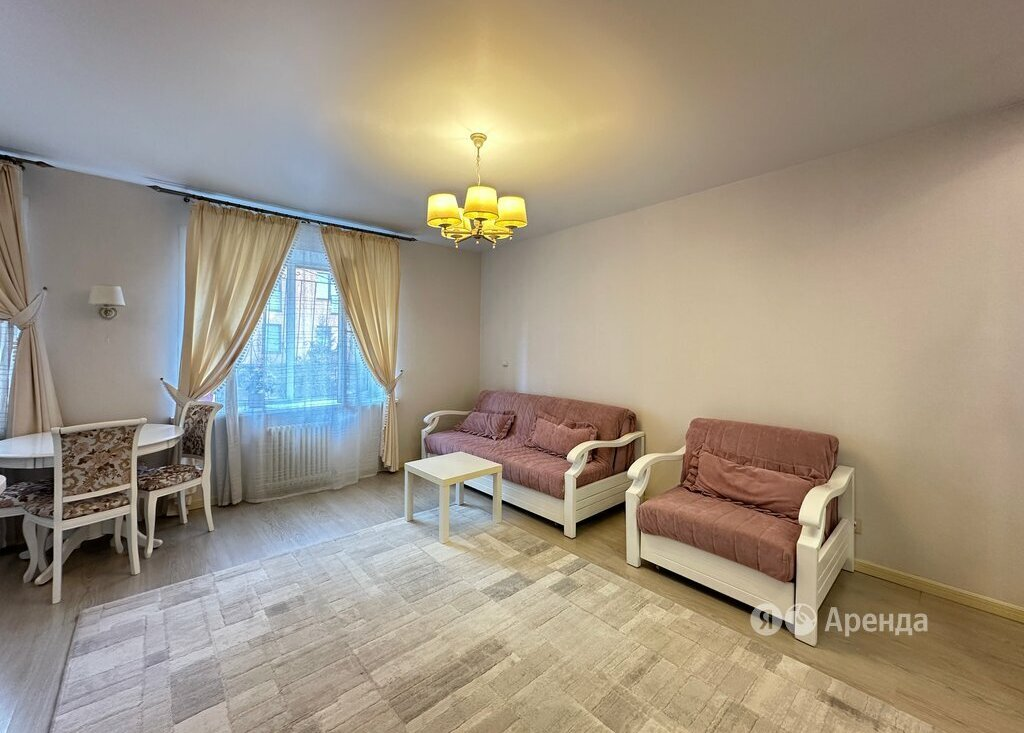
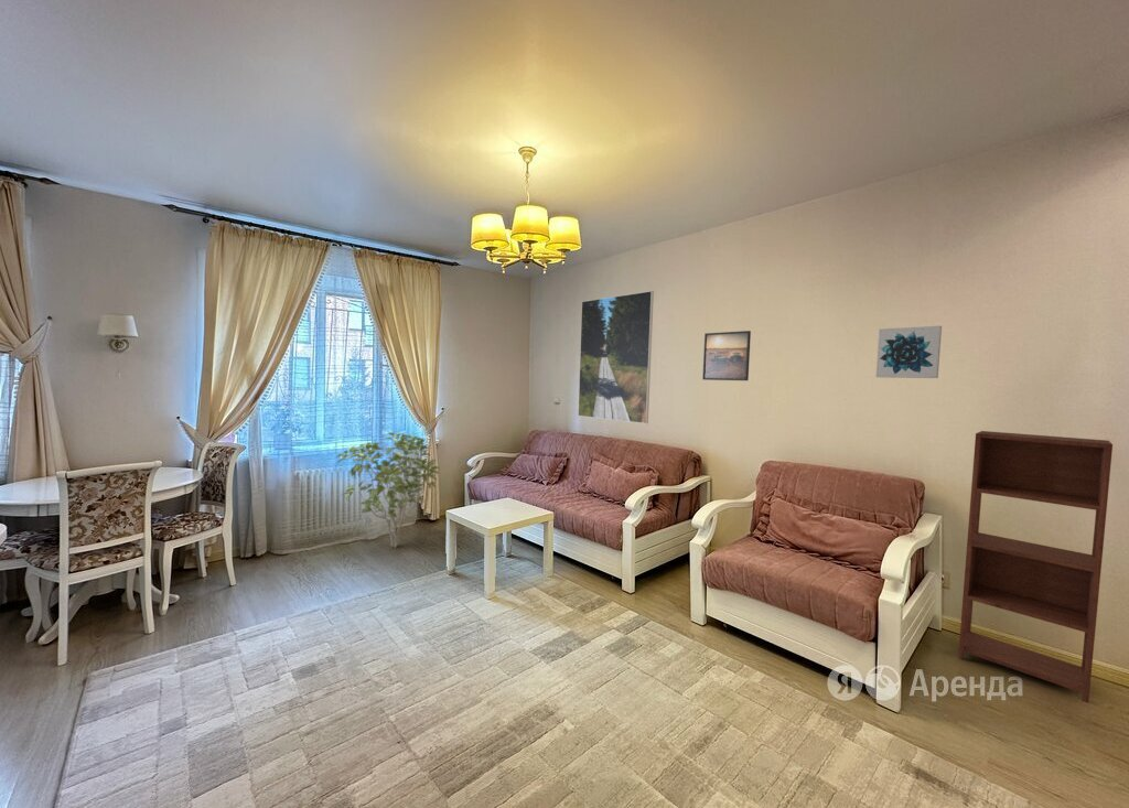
+ shelving unit (1030, 553)
+ wall art (907, 353)
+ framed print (612, 358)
+ shrub (395, 489)
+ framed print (725, 356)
